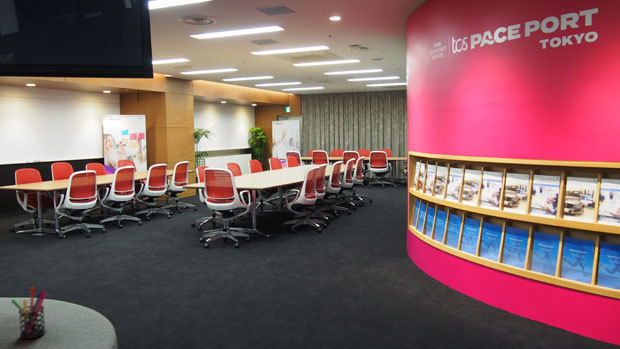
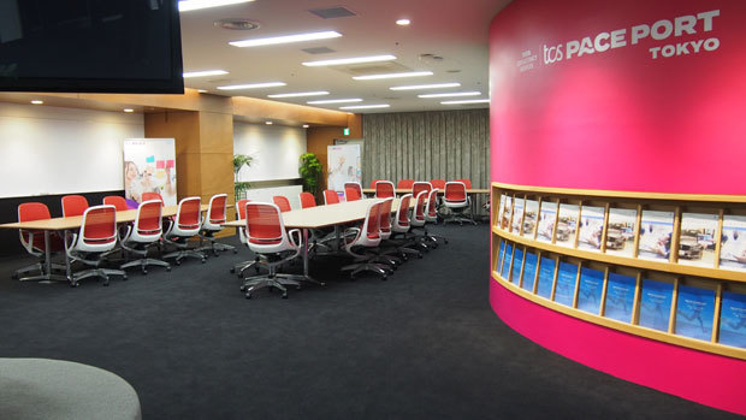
- pen holder (28, 312)
